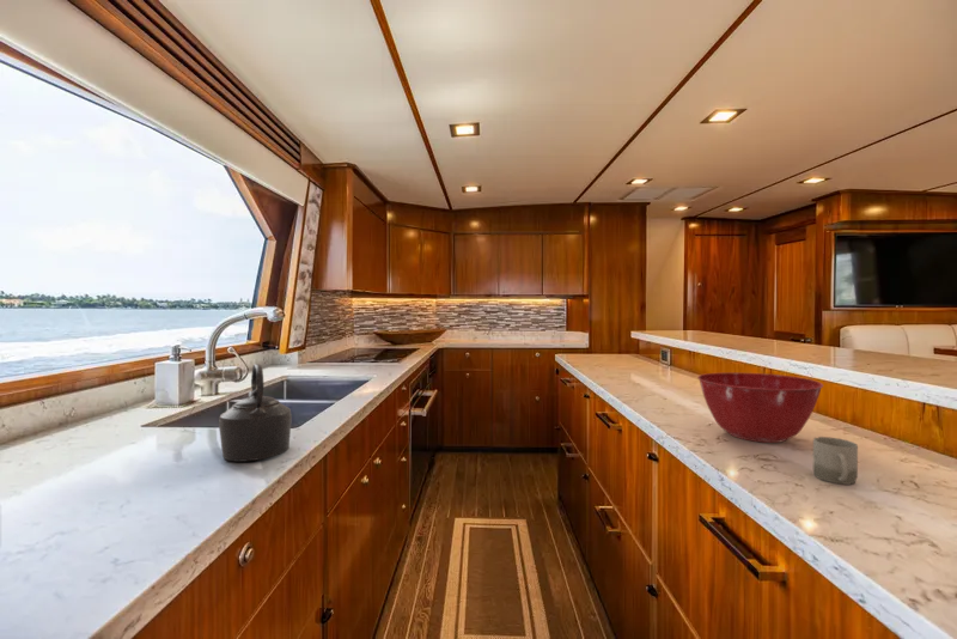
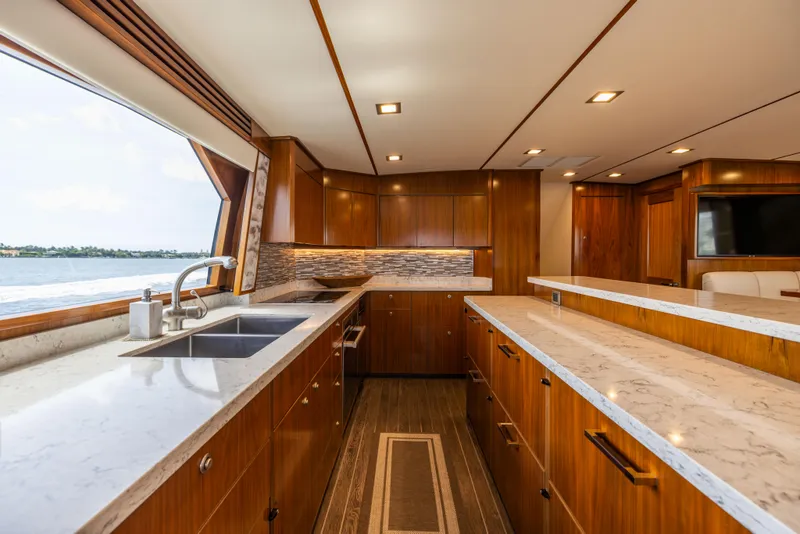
- mixing bowl (755, 407)
- cup (836, 462)
- kettle (255, 404)
